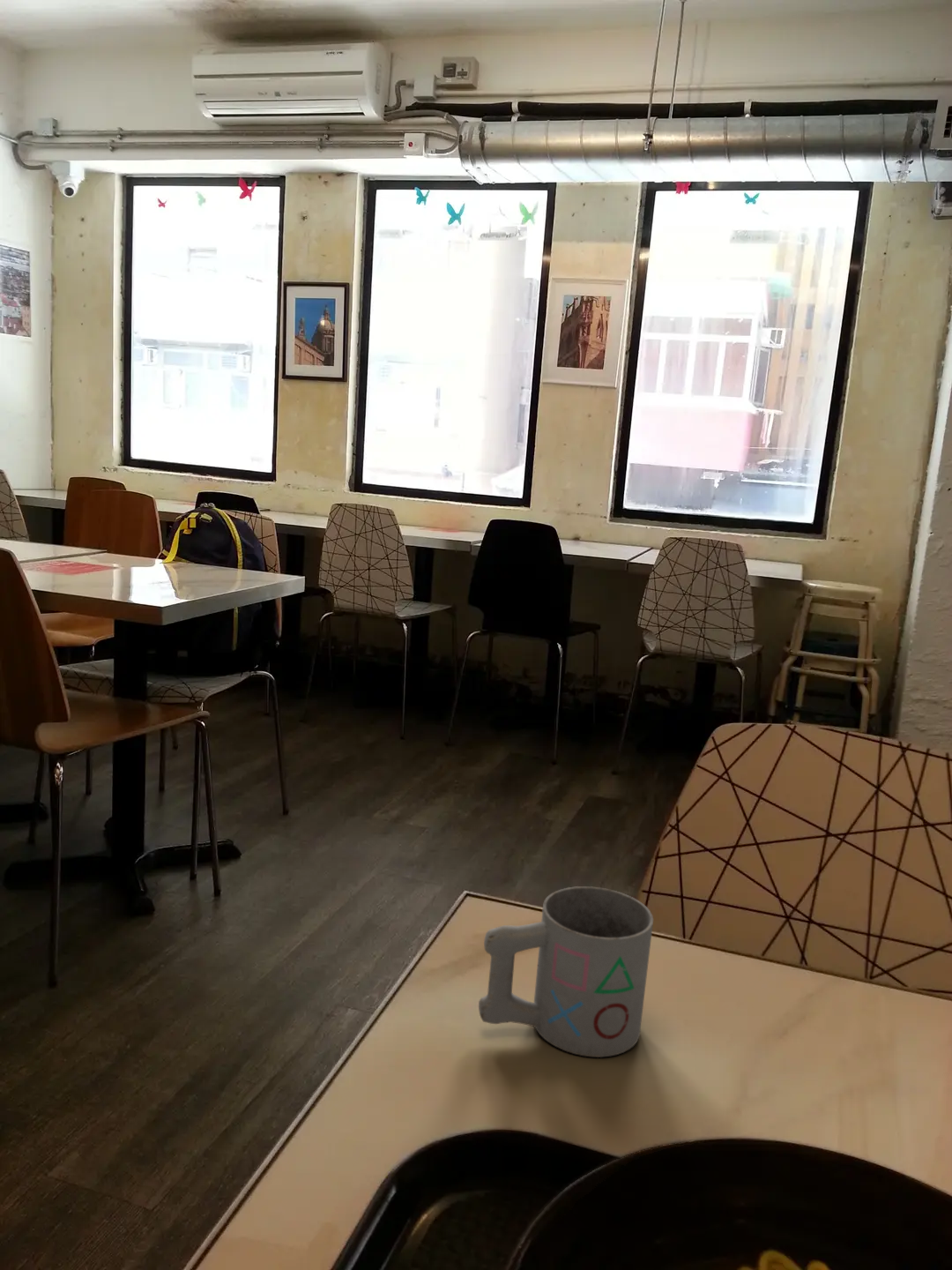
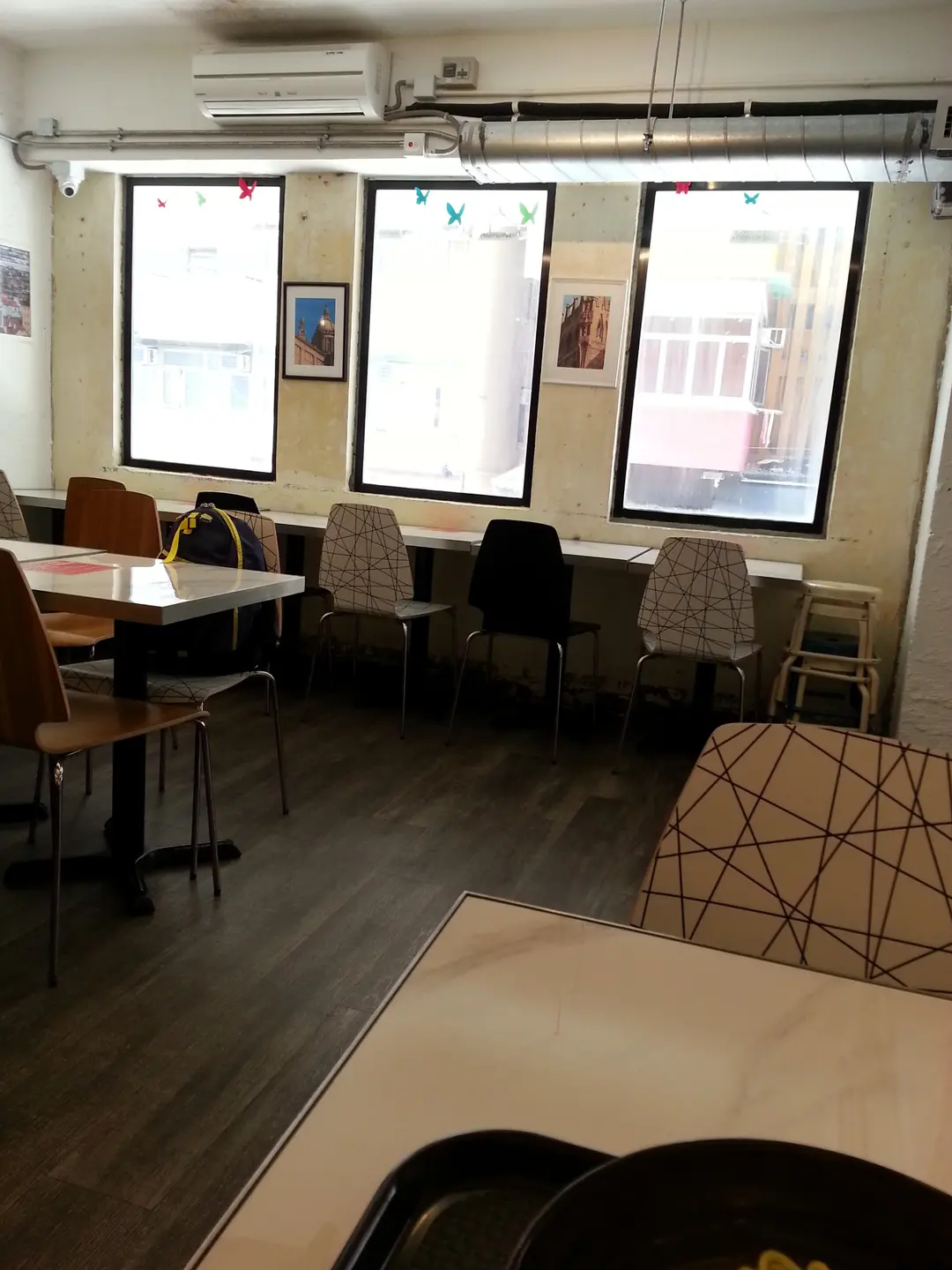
- mug (564, 971)
